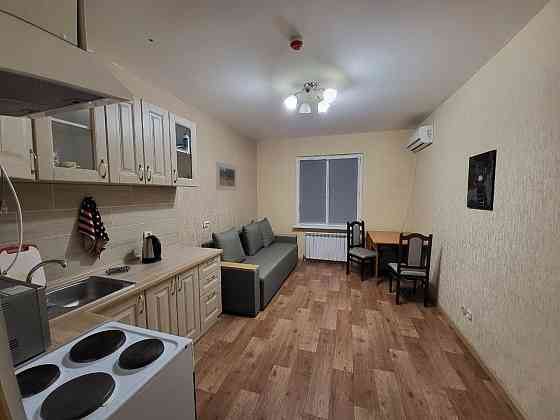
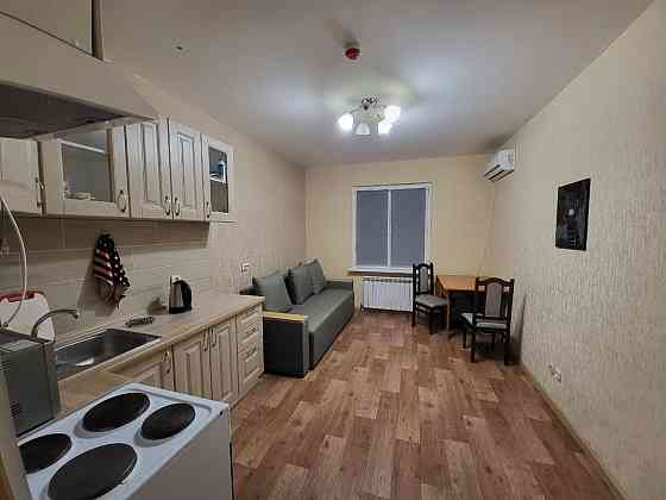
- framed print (227, 177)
